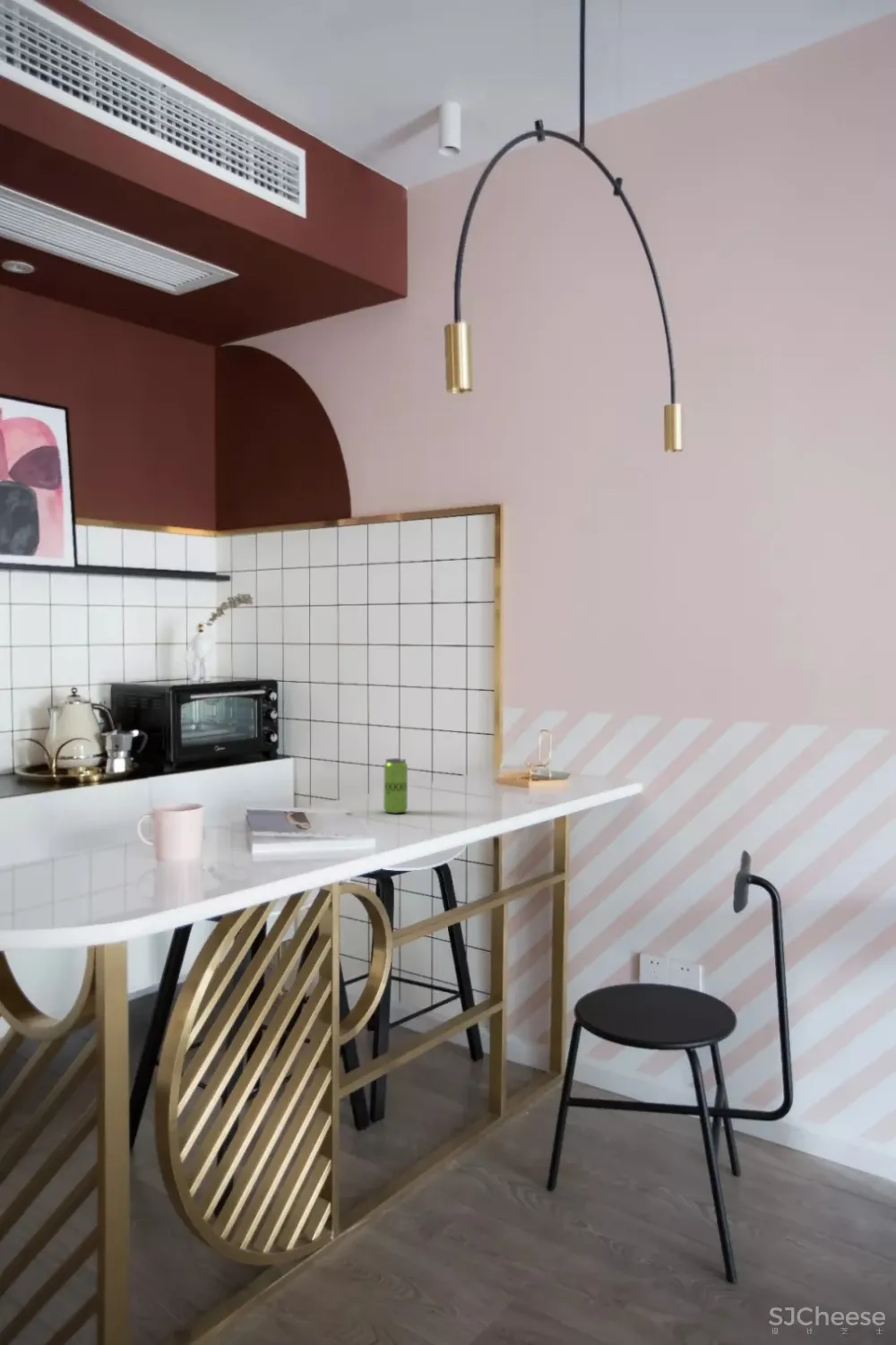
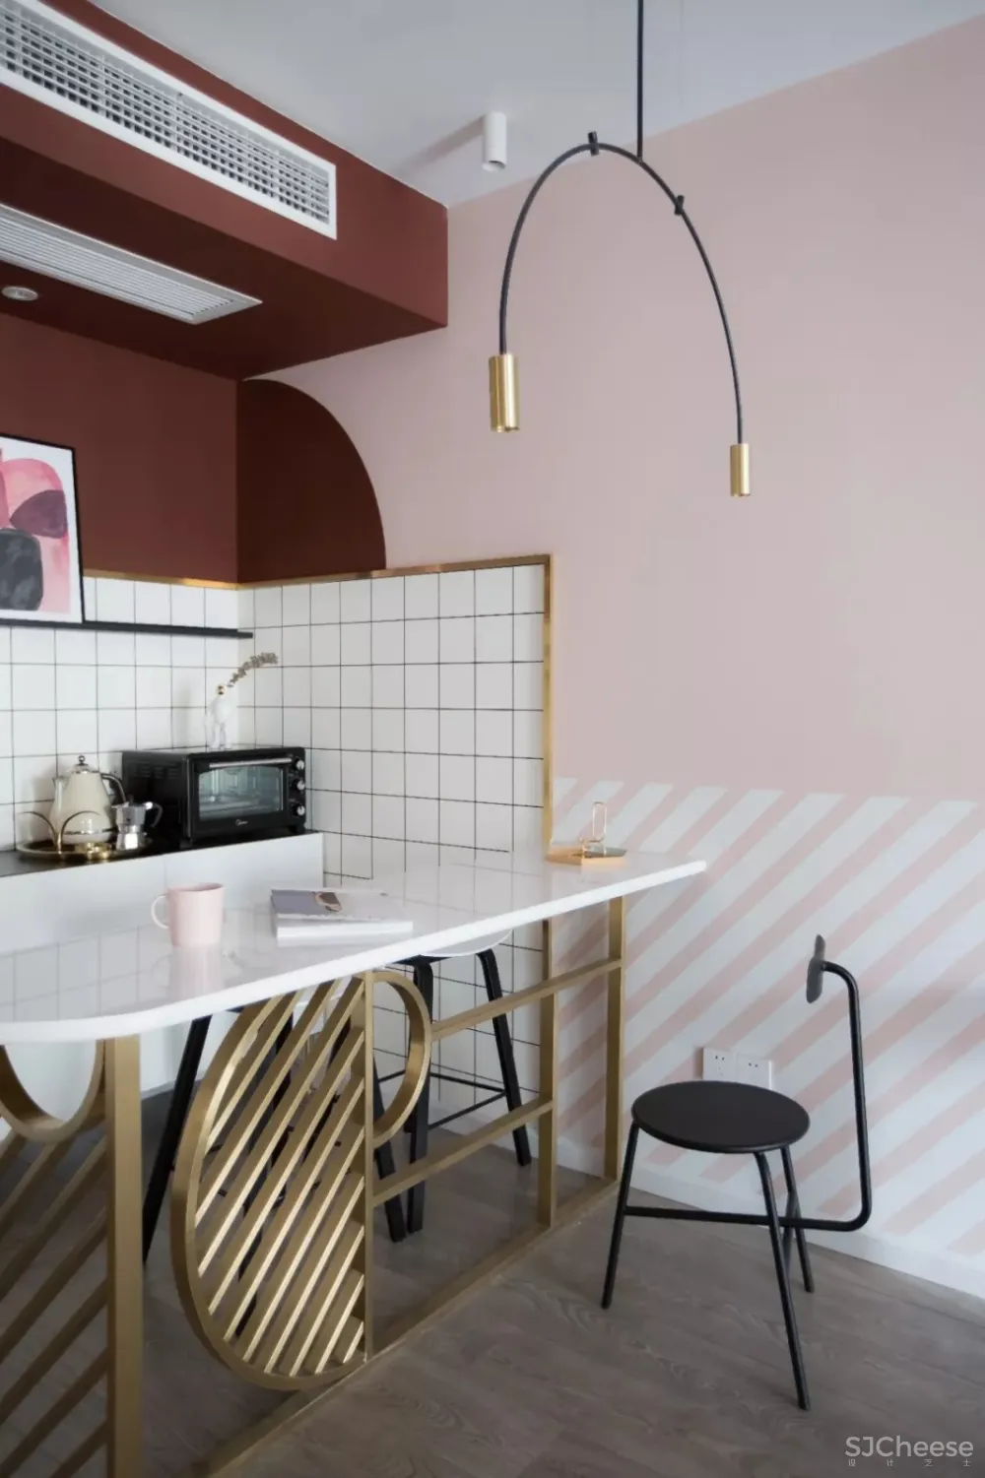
- beverage can (395, 785)
